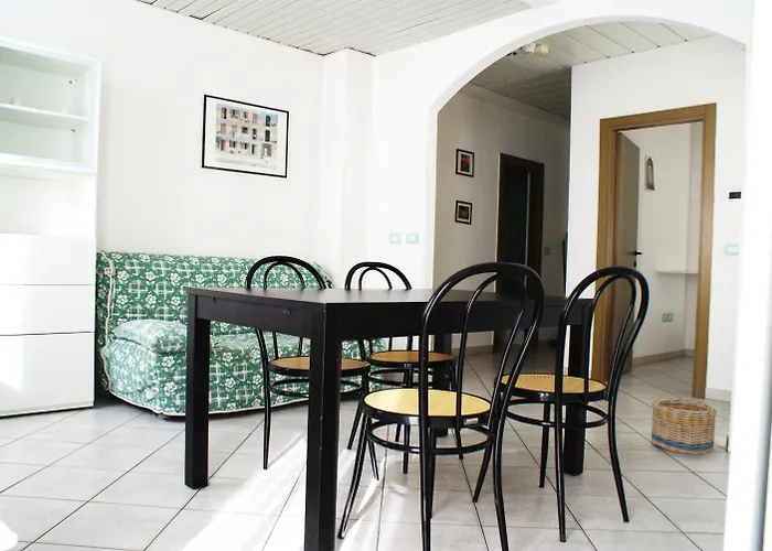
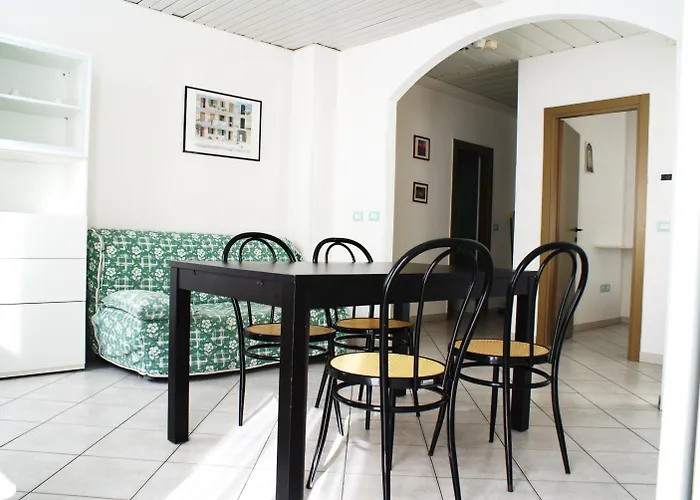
- basket (683, 425)
